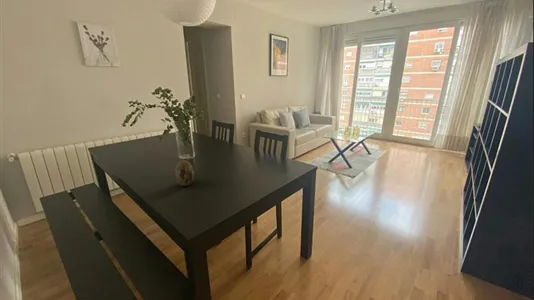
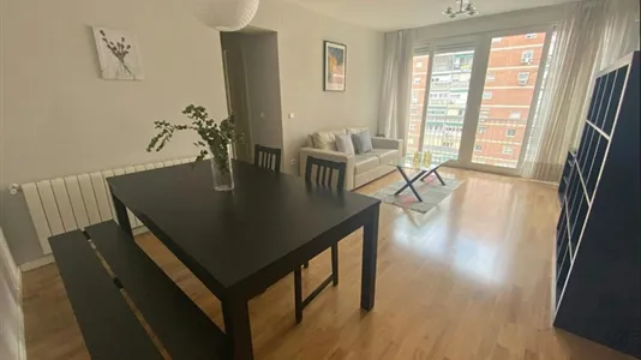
- decorative egg (184, 172)
